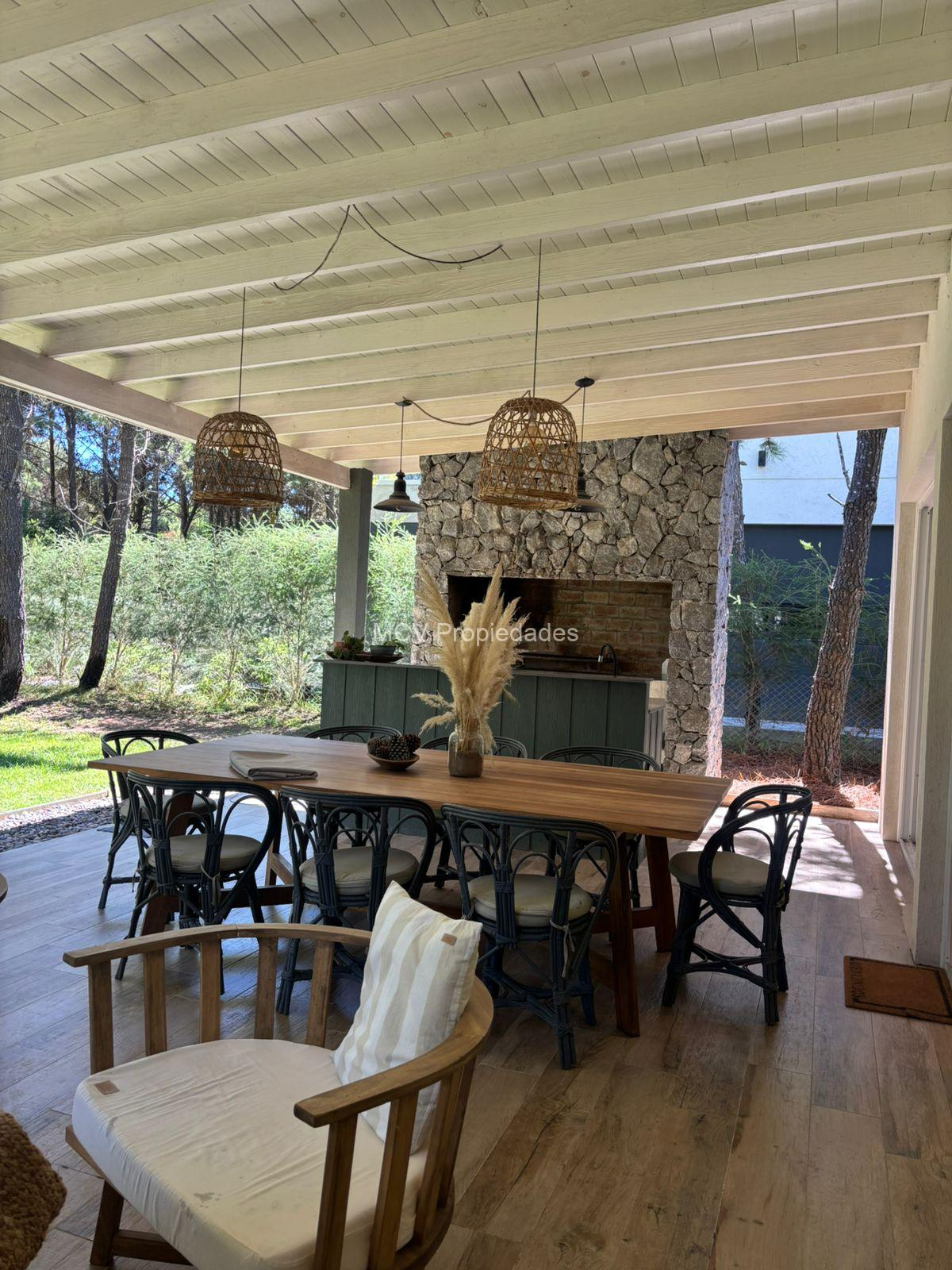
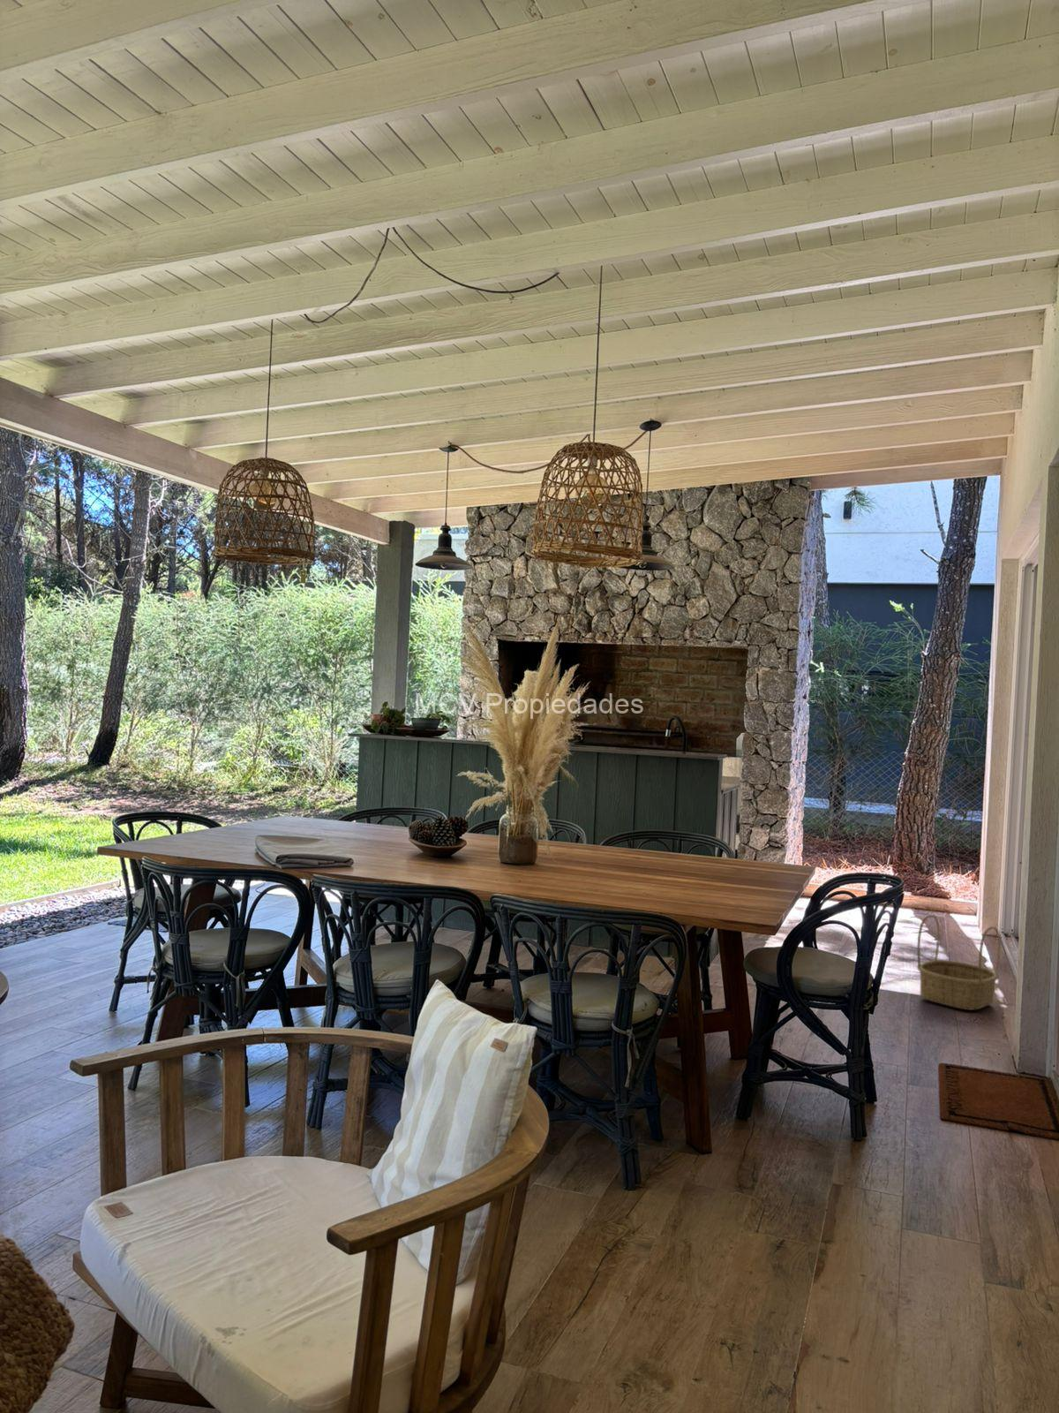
+ basket (958, 961)
